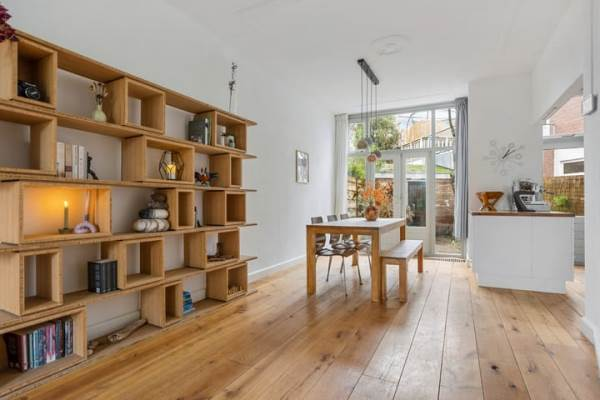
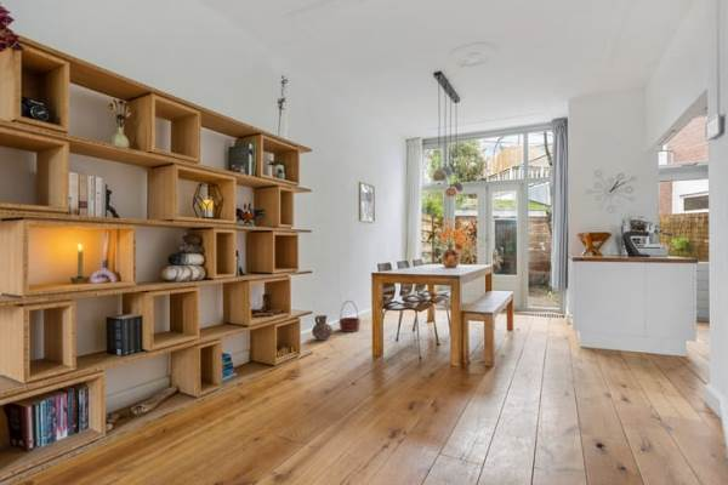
+ basket (349, 318)
+ ceramic jug (322, 327)
